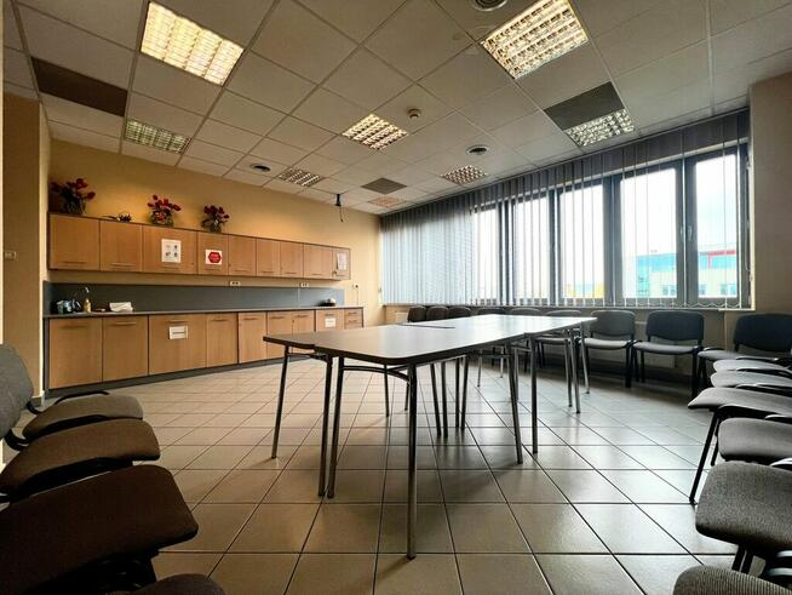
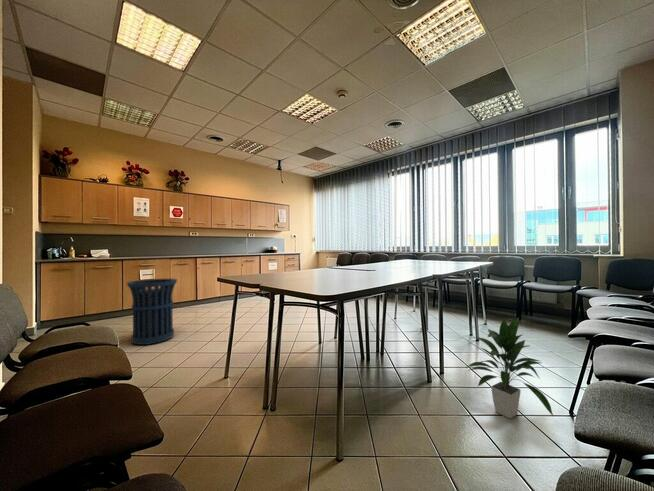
+ trash can (153, 310)
+ indoor plant (507, 367)
